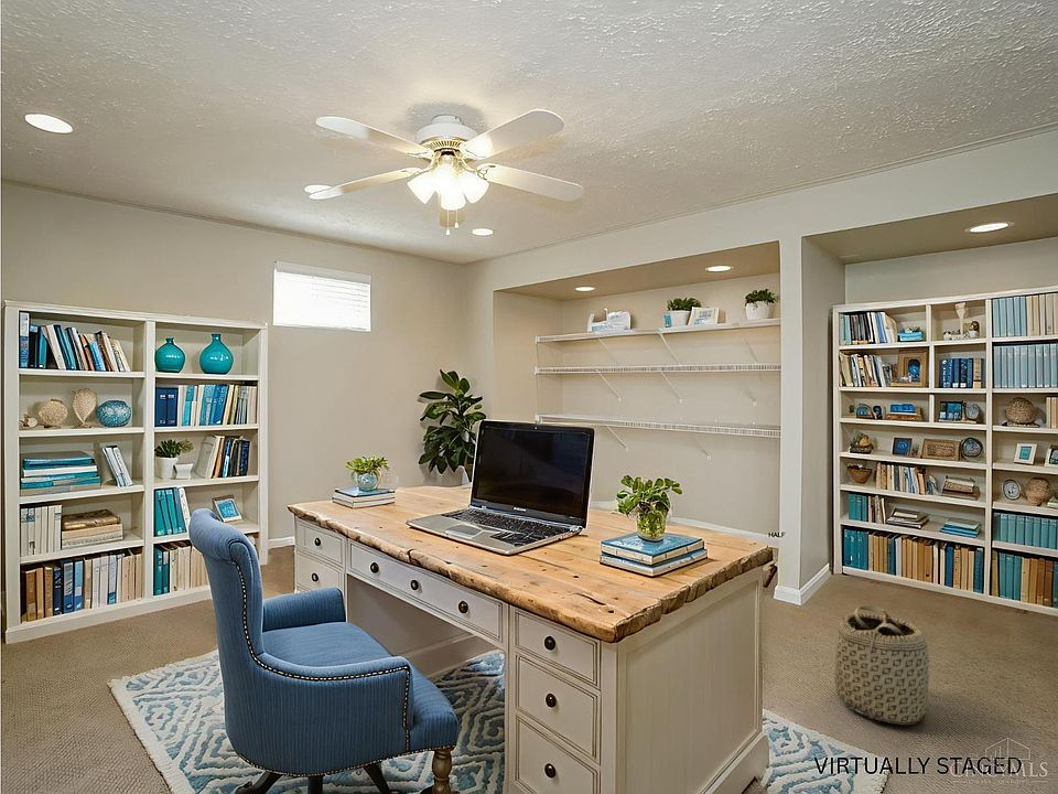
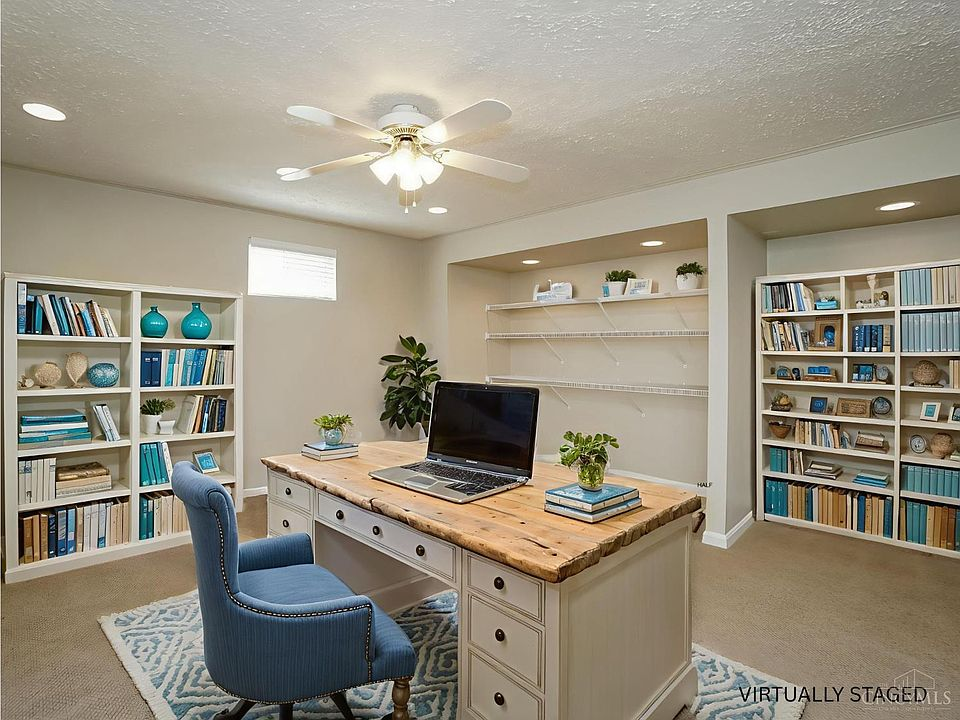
- basket (882, 658)
